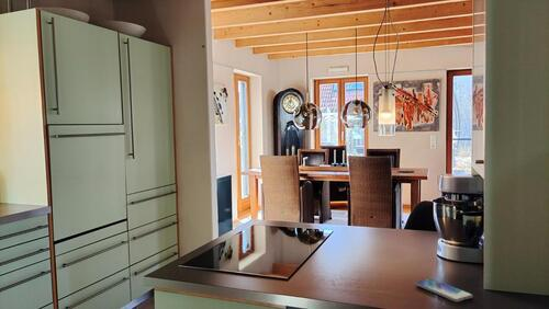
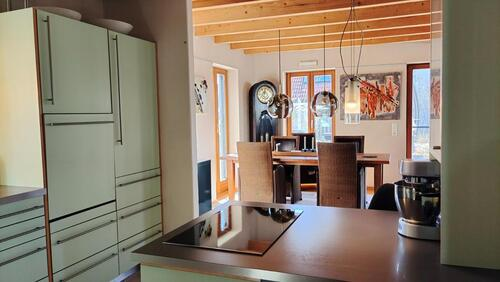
- smartphone (442, 289)
